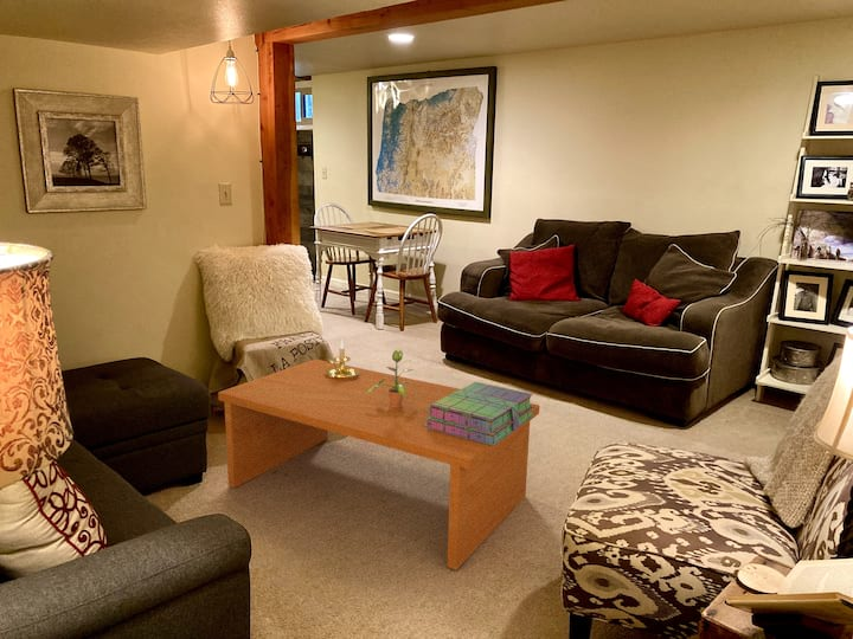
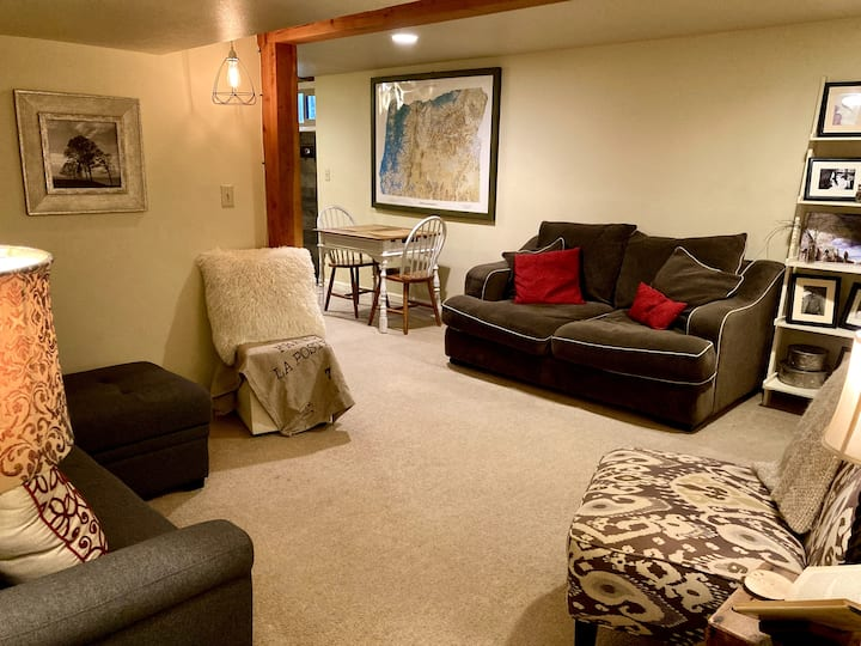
- stack of books (482, 409)
- potted plant (391, 377)
- candle holder (340, 356)
- coffee table (376, 443)
